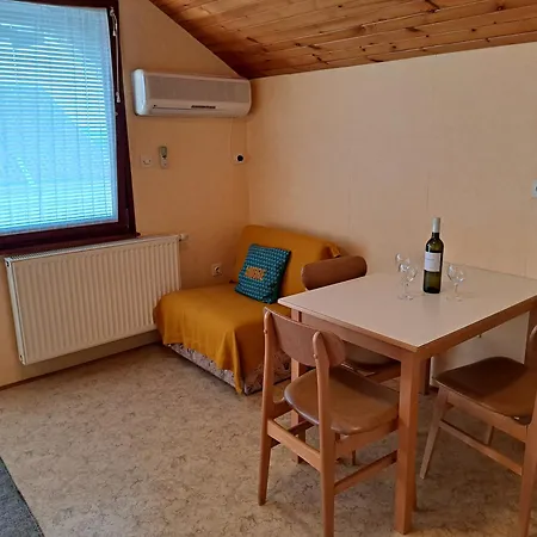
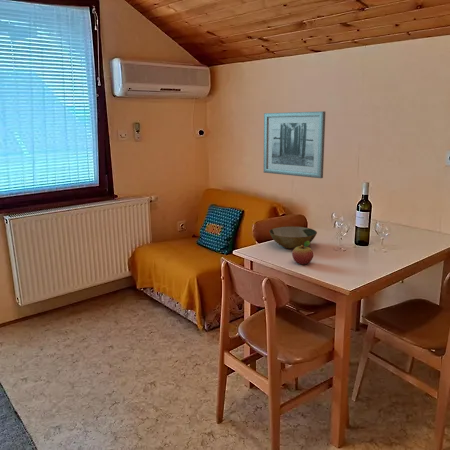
+ fruit (302, 252)
+ bowl (292, 238)
+ wall art (292, 144)
